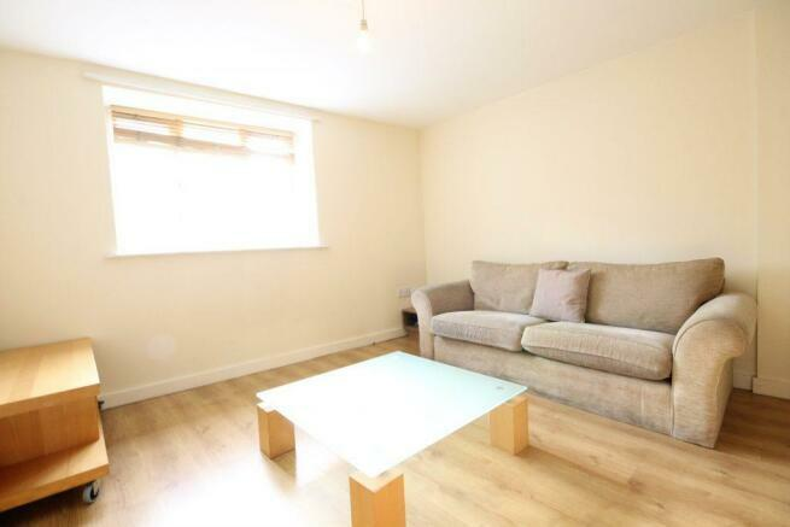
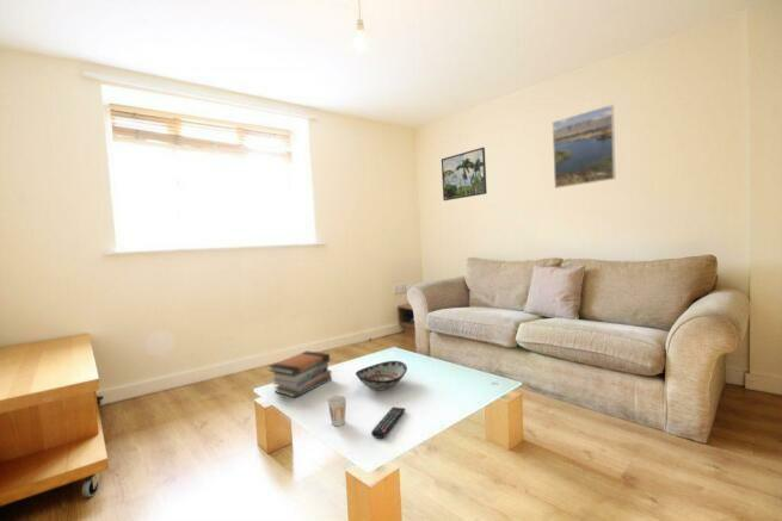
+ decorative bowl (381, 377)
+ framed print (581, 149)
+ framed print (462, 175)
+ cup (337, 410)
+ book stack (301, 372)
+ remote control (389, 421)
